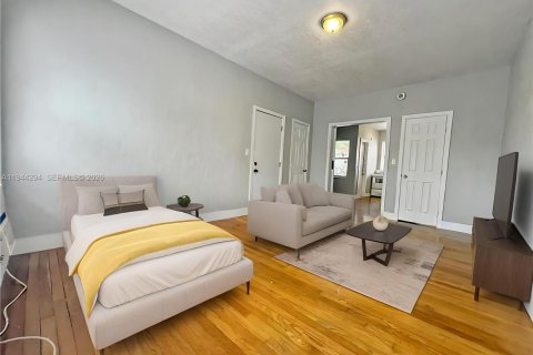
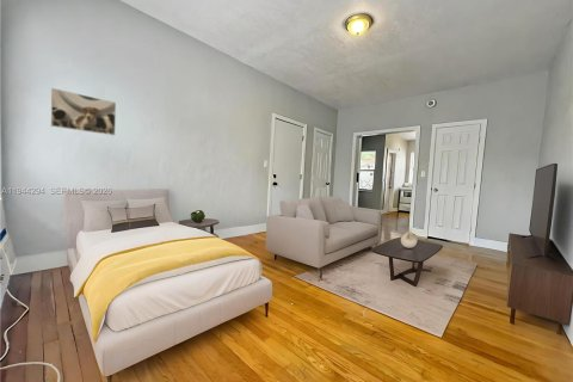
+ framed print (85, 113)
